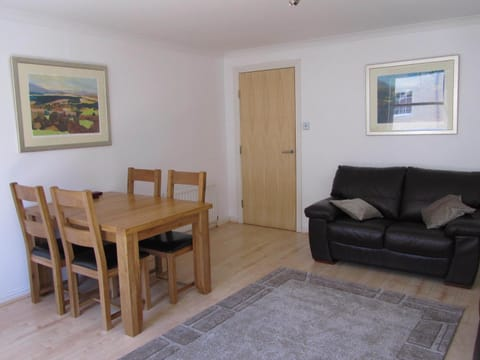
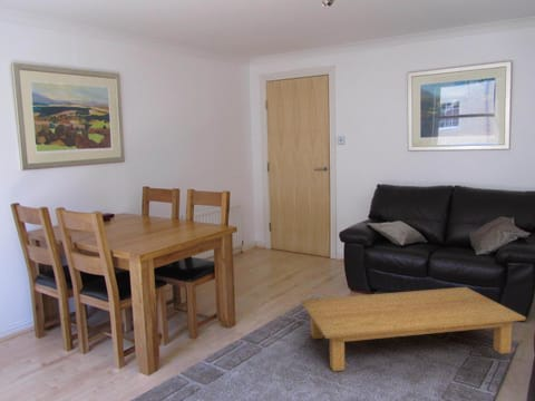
+ coffee table (405, 325)
